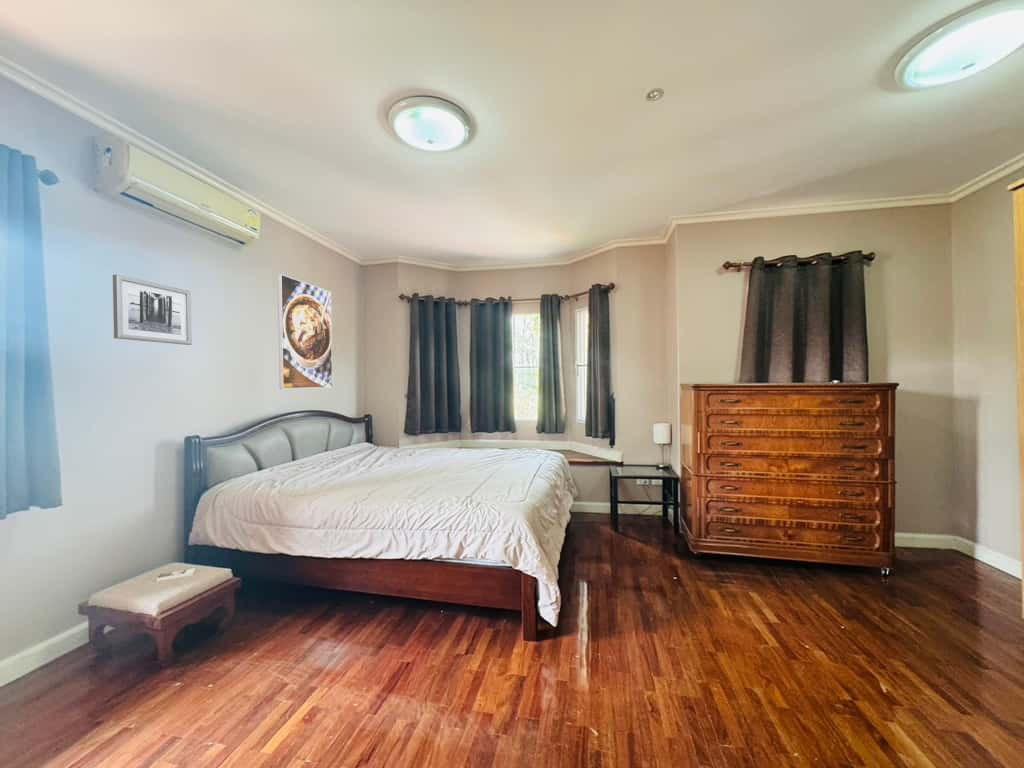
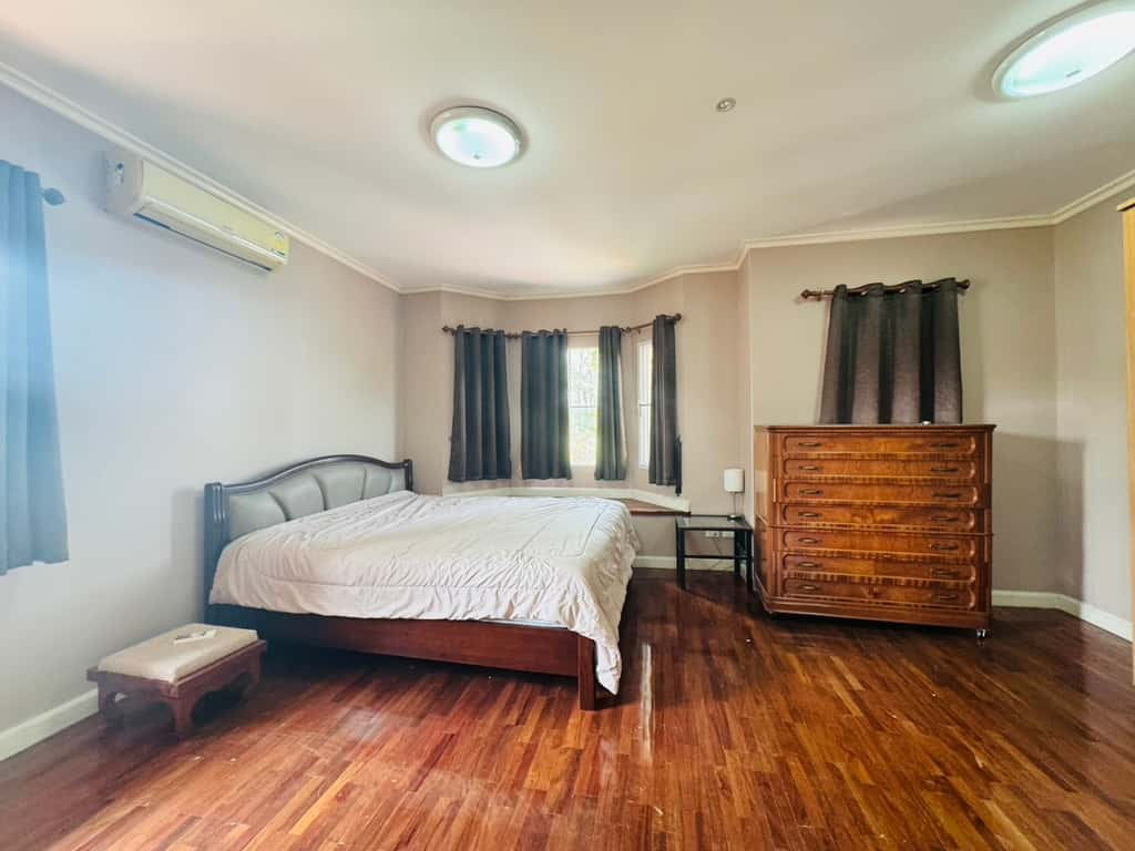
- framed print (307, 336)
- wall art (155, 312)
